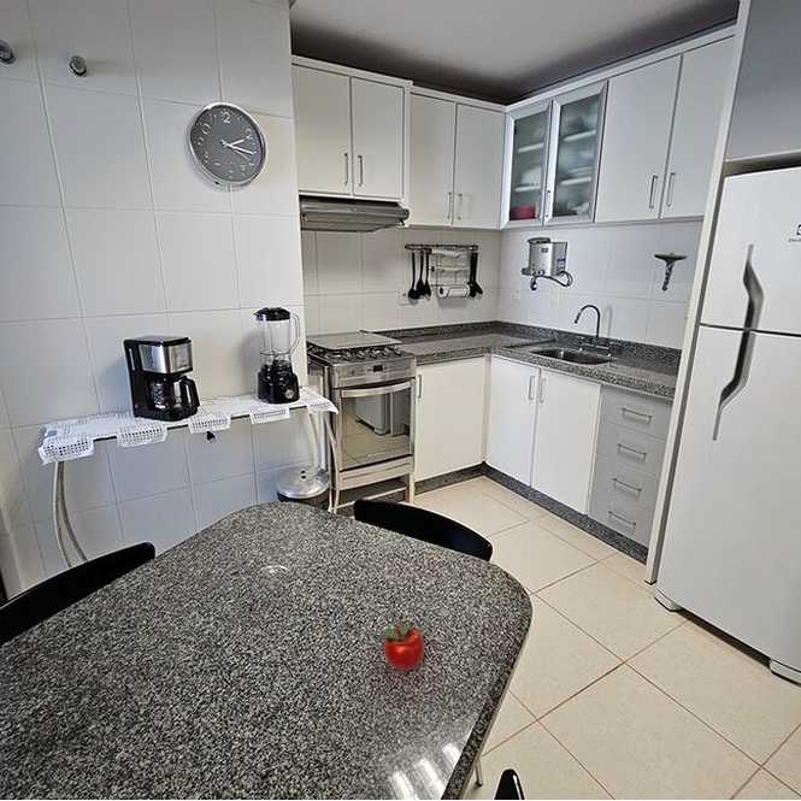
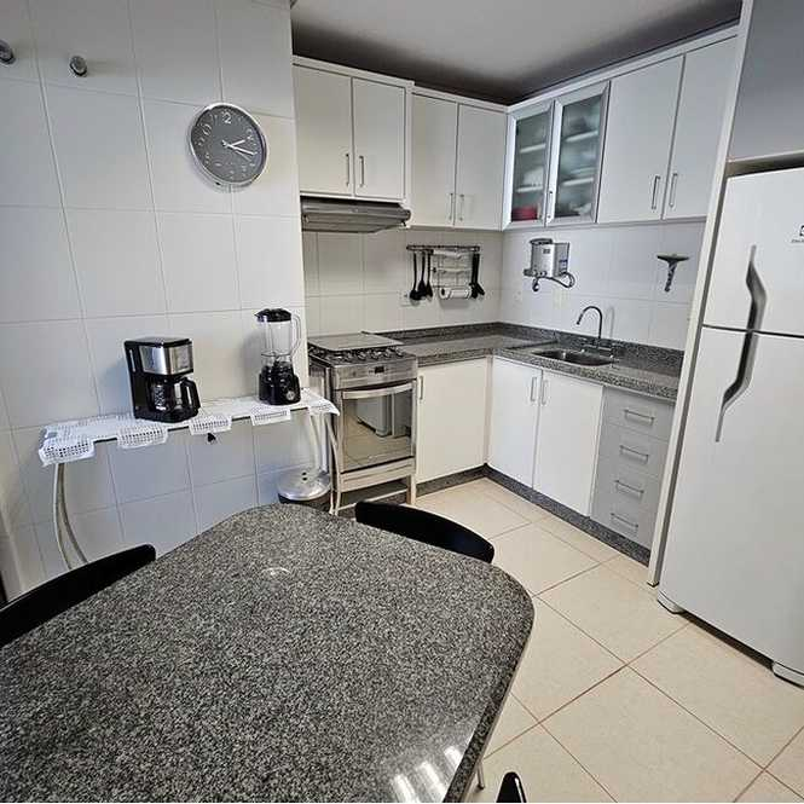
- apple (399, 646)
